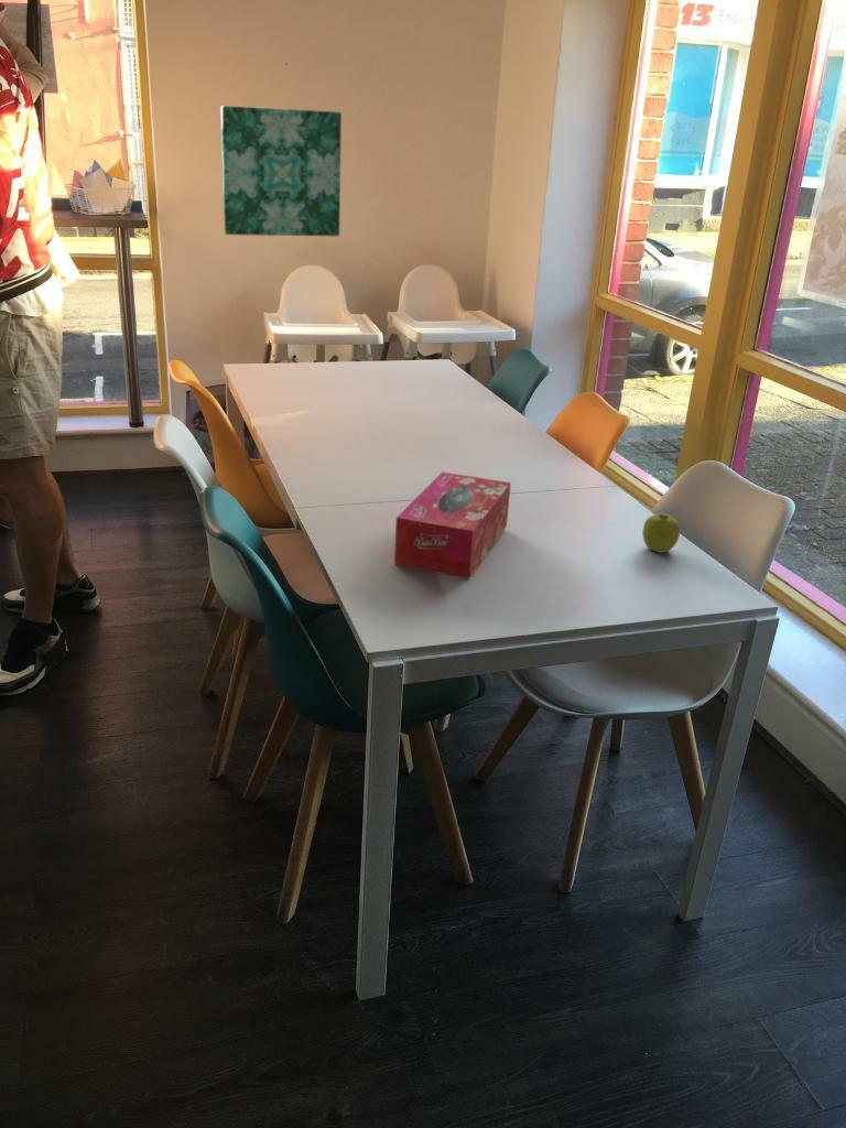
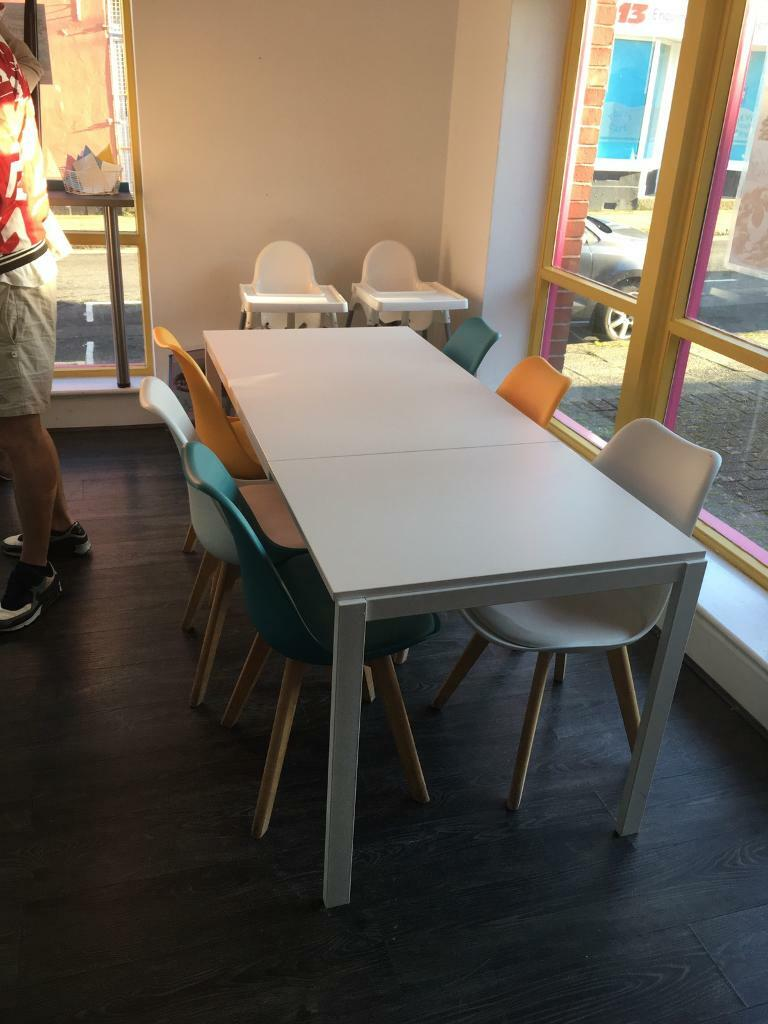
- fruit (661, 531)
- wall art (282, 173)
- tissue box (455, 522)
